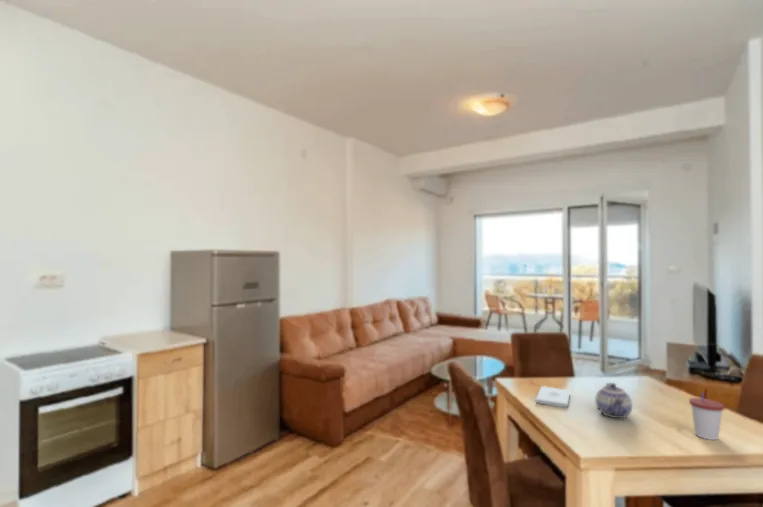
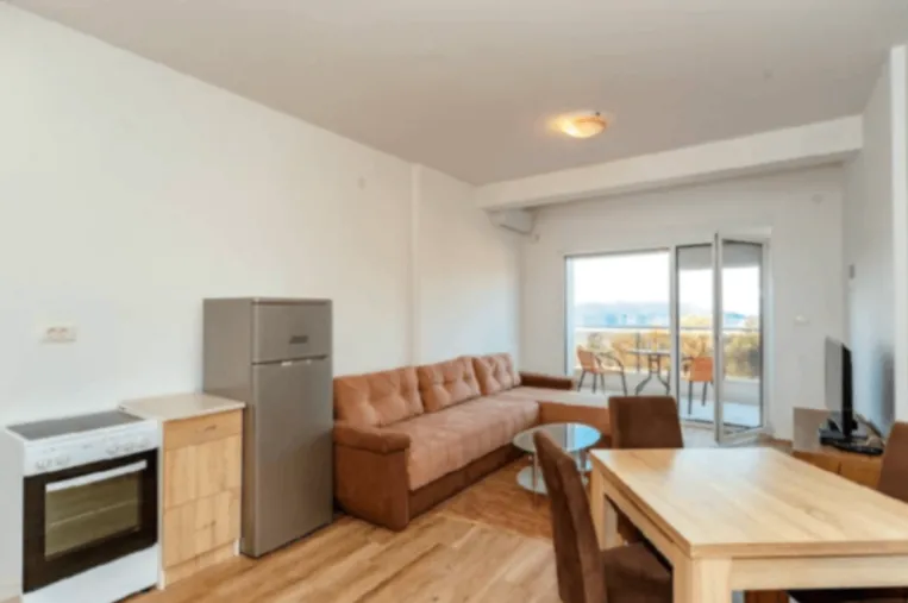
- notepad (553, 396)
- teapot (613, 398)
- cup (706, 414)
